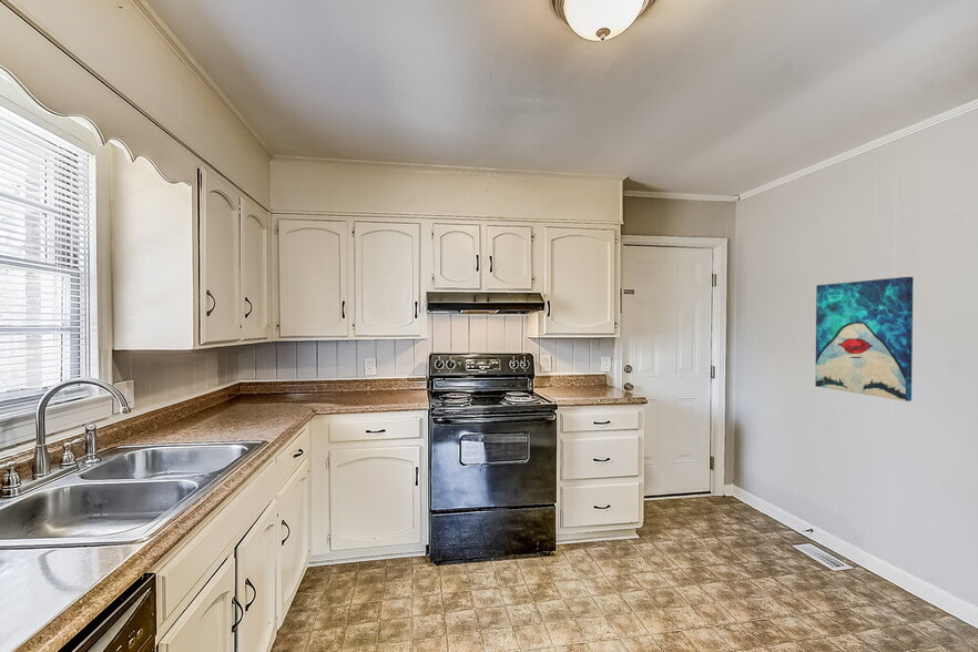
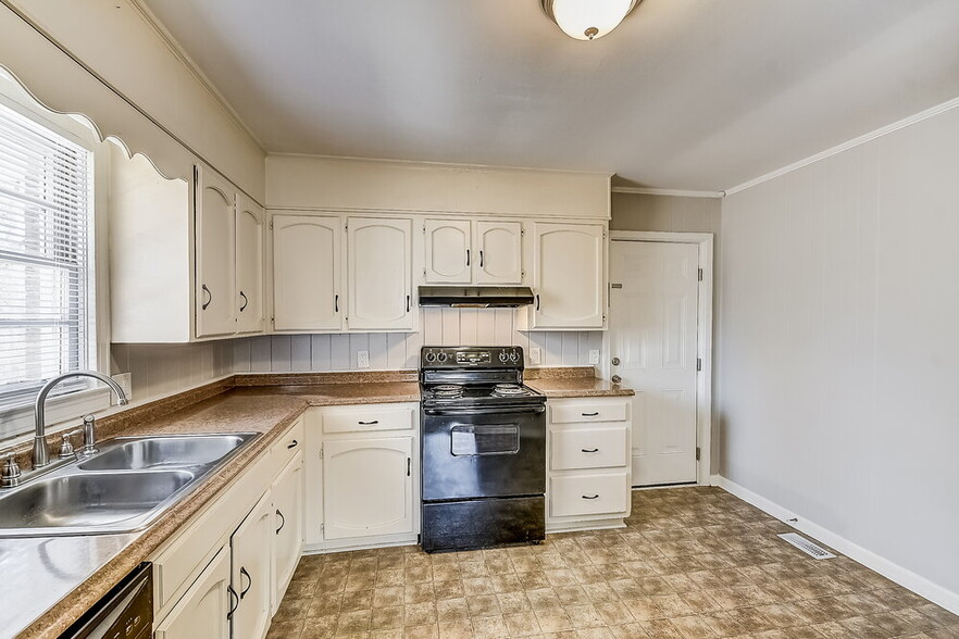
- wall art (858, 337)
